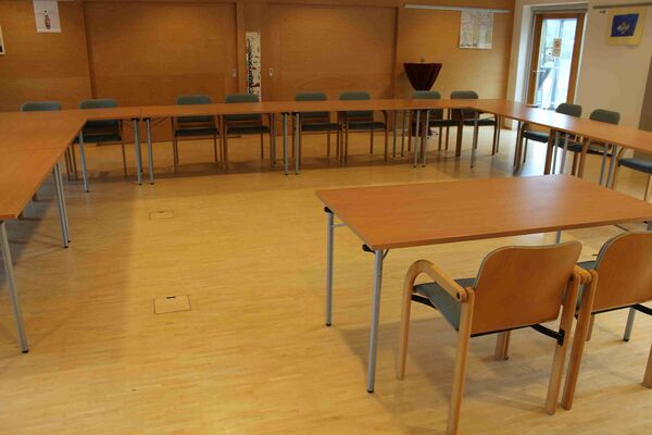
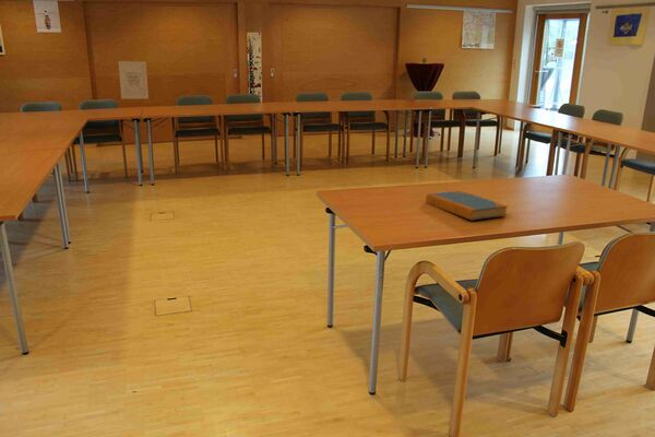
+ book (464, 204)
+ wall art (133, 80)
